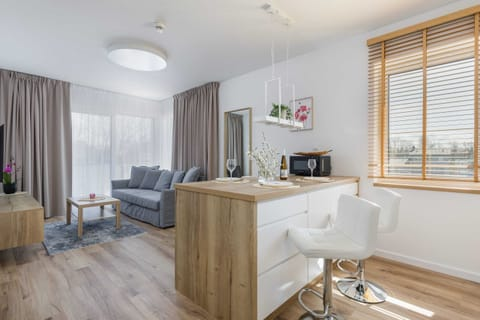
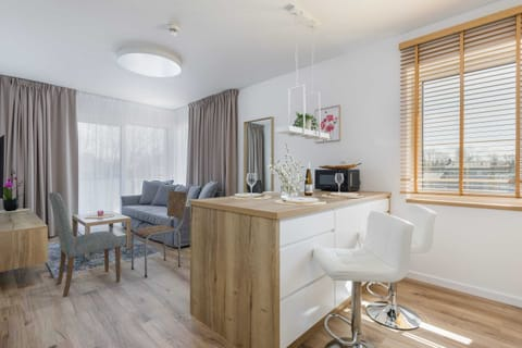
+ dining chair (160, 229)
+ dining chair (86, 237)
